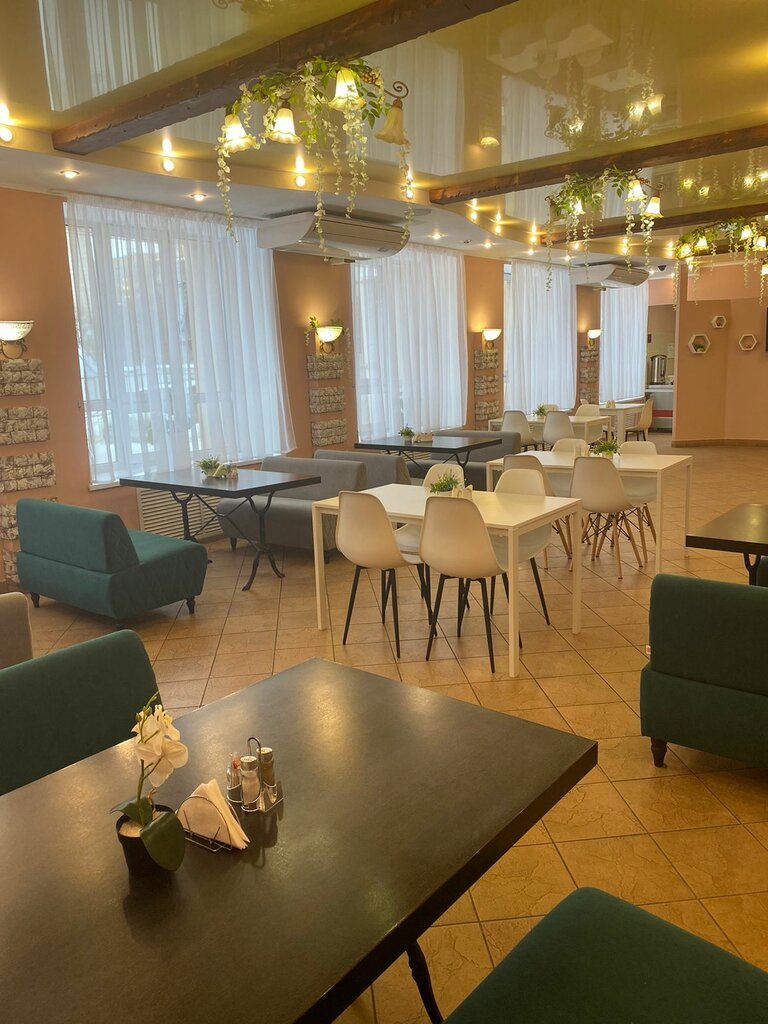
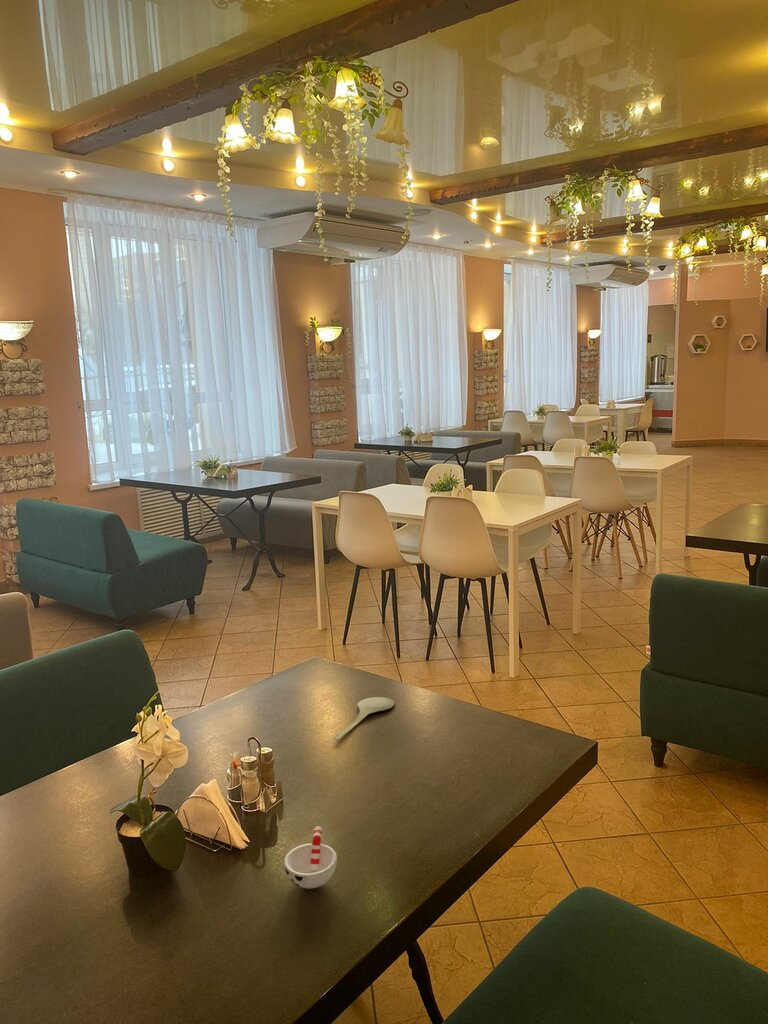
+ cup (312, 862)
+ spoon (361, 716)
